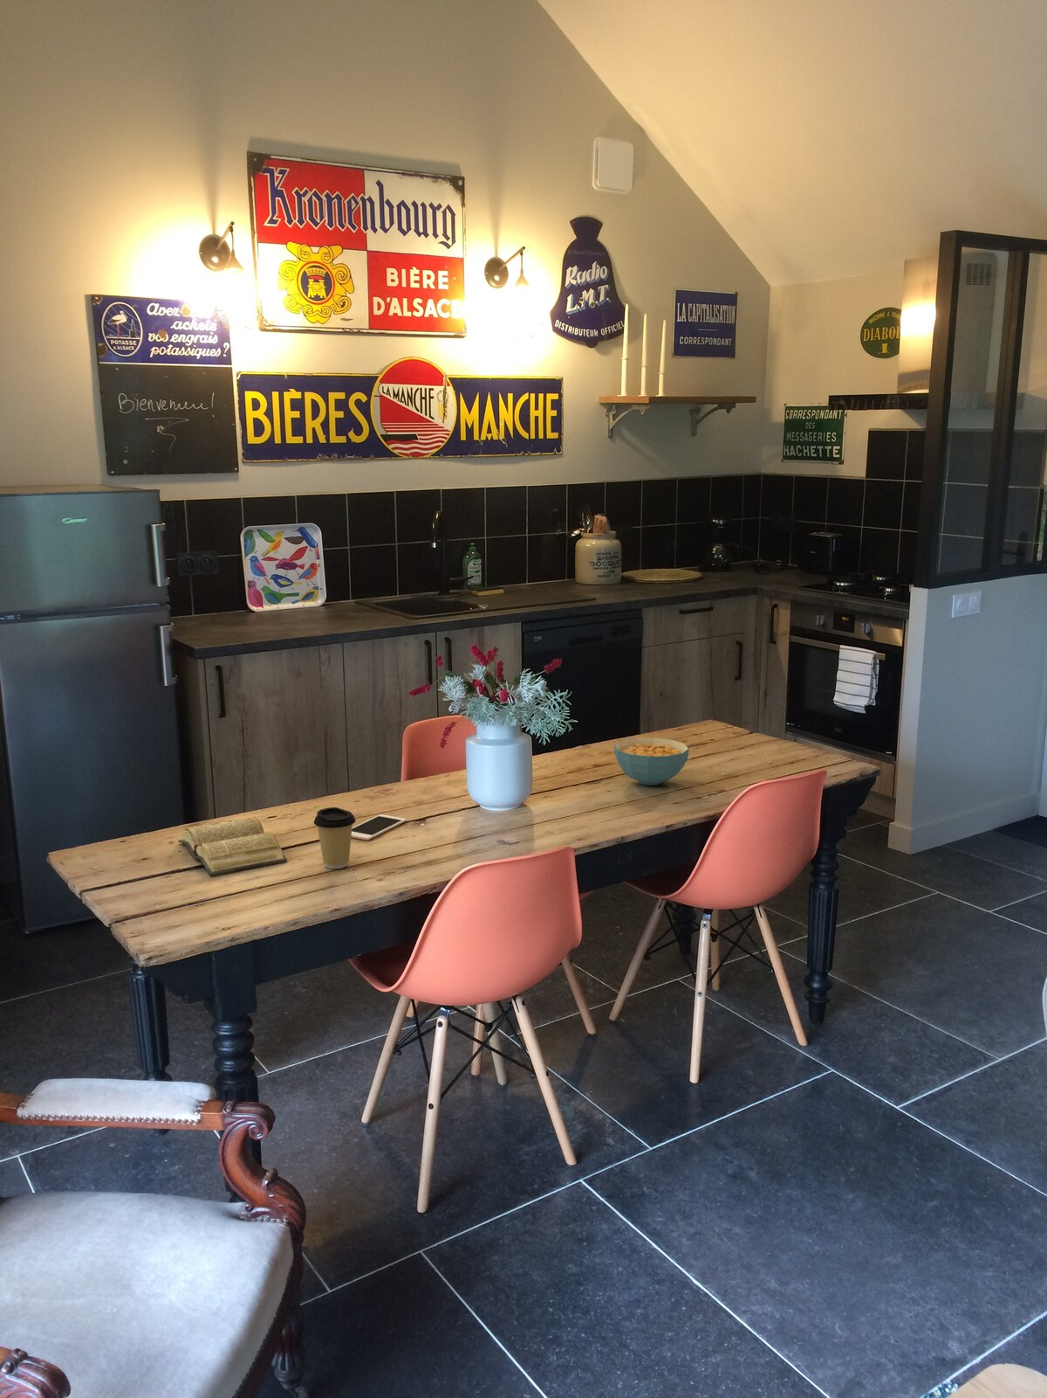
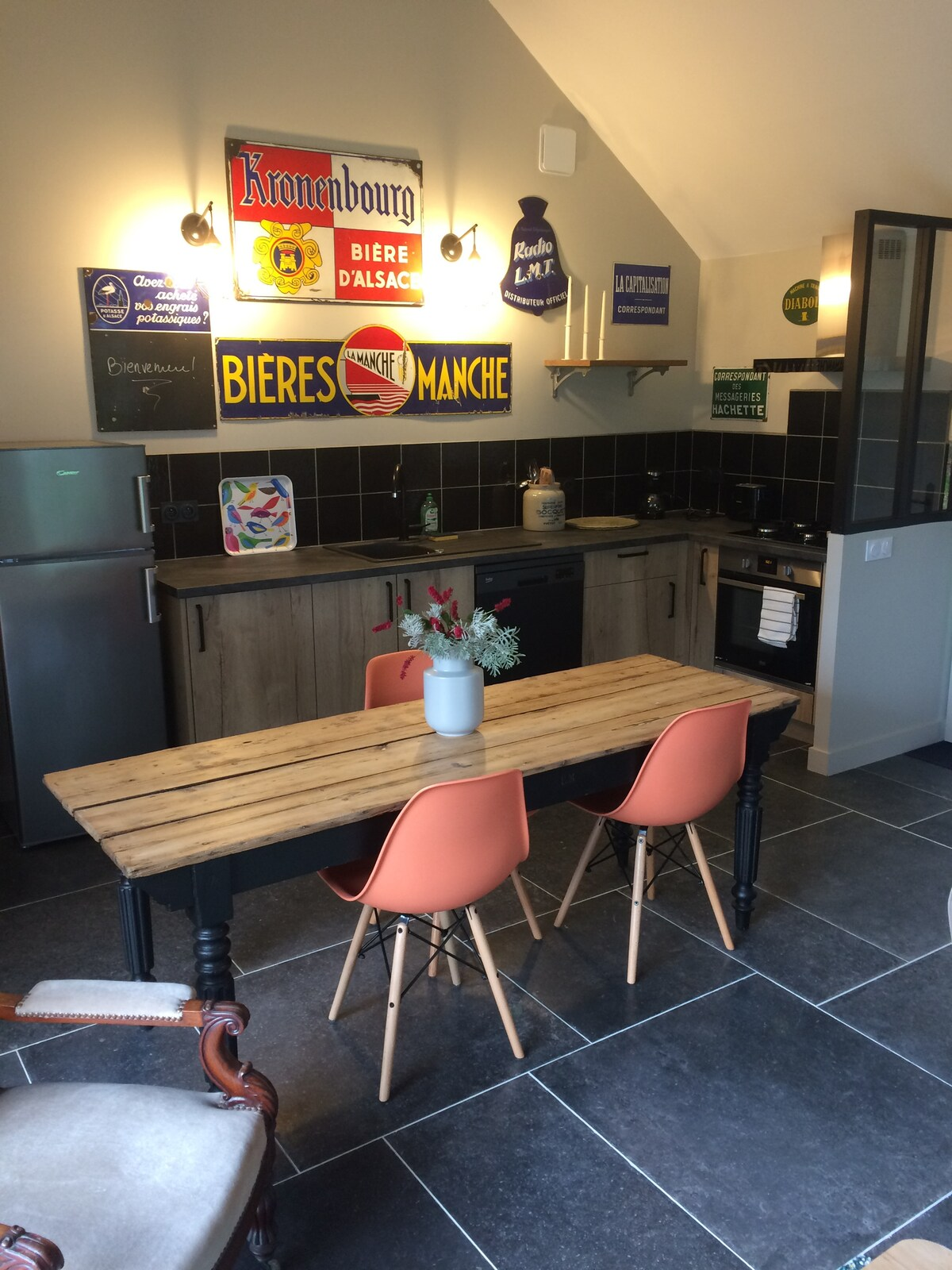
- diary (230, 841)
- cereal bowl (651, 764)
- coffee cup (335, 838)
- cell phone (374, 827)
